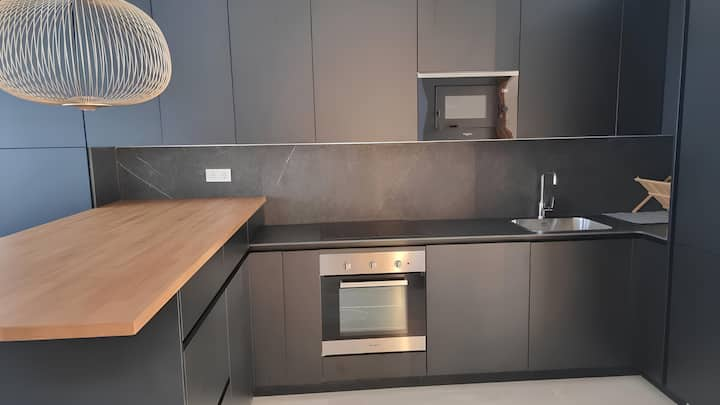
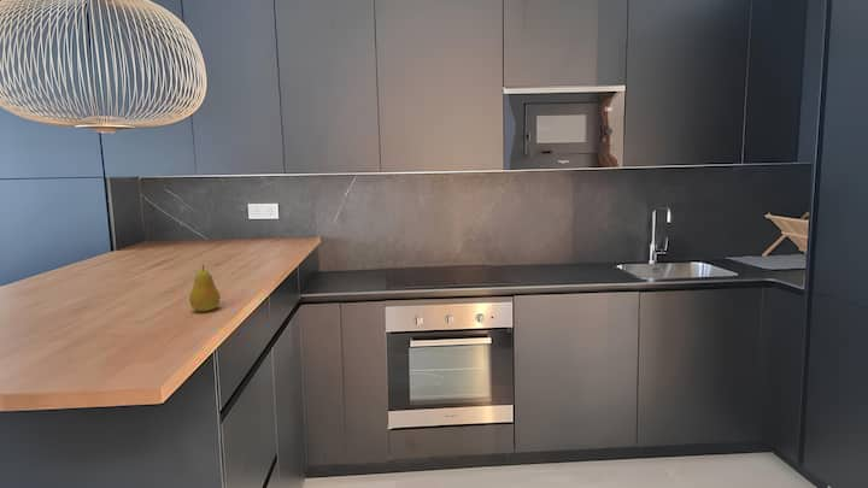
+ fruit (204, 287)
